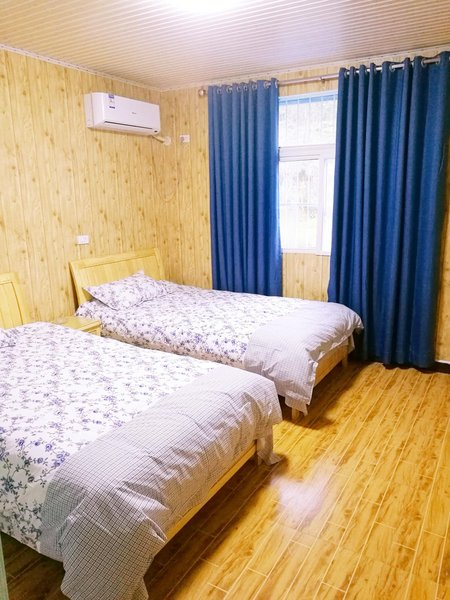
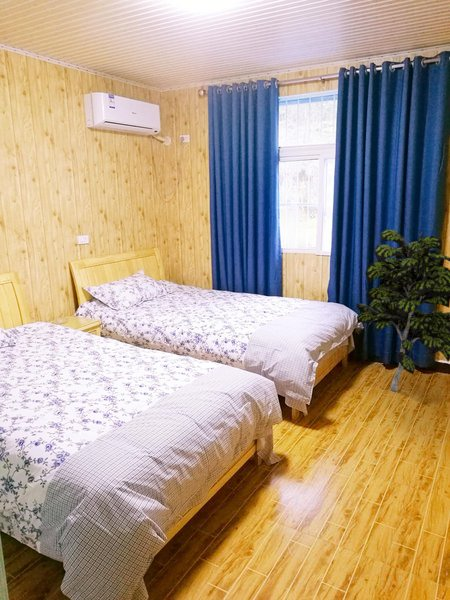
+ indoor plant (409, 311)
